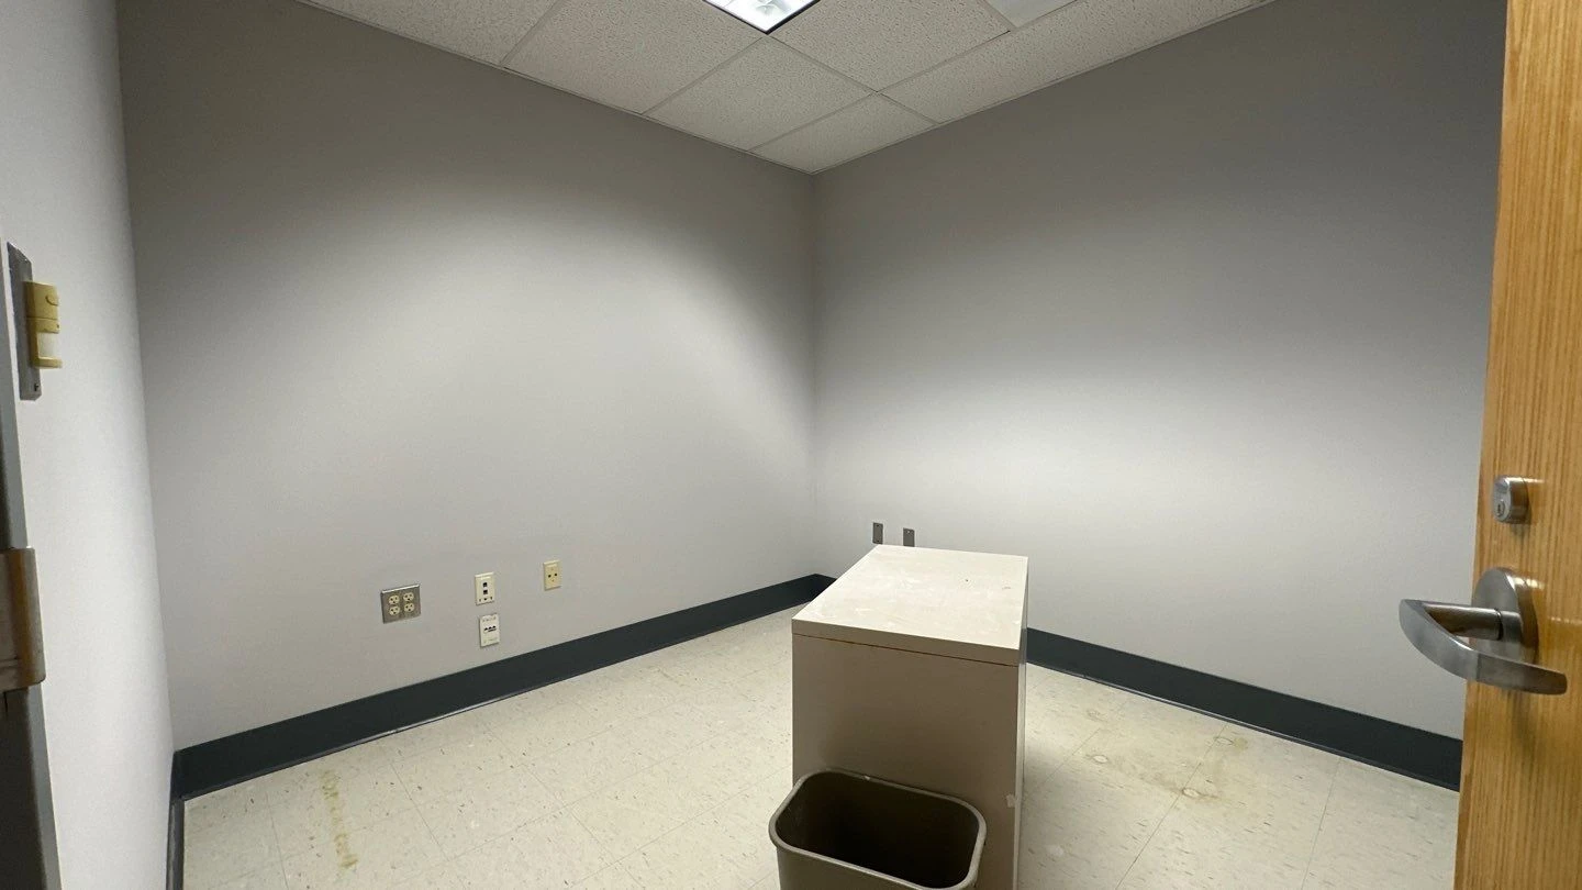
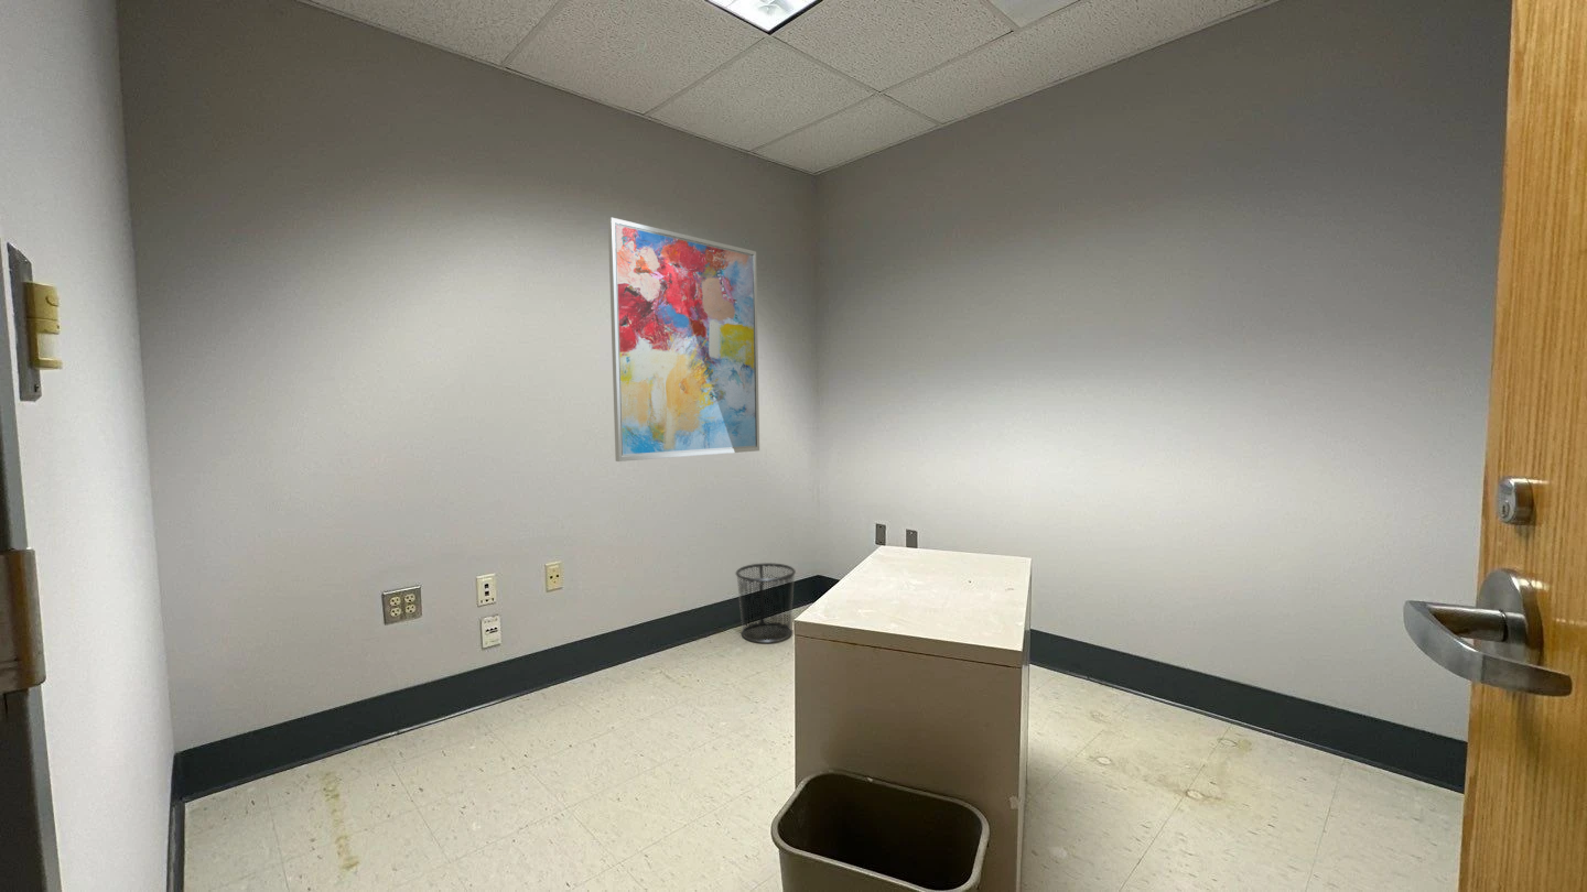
+ waste bin (766, 601)
+ wall art (691, 347)
